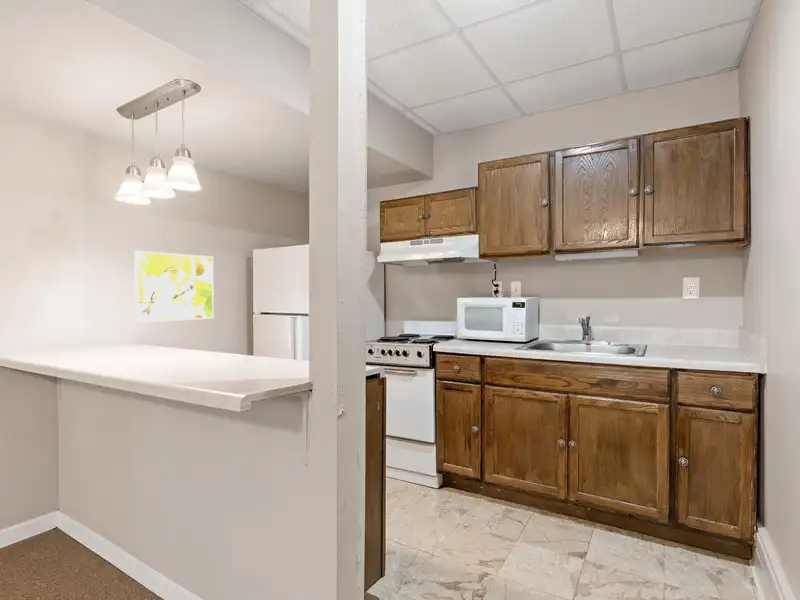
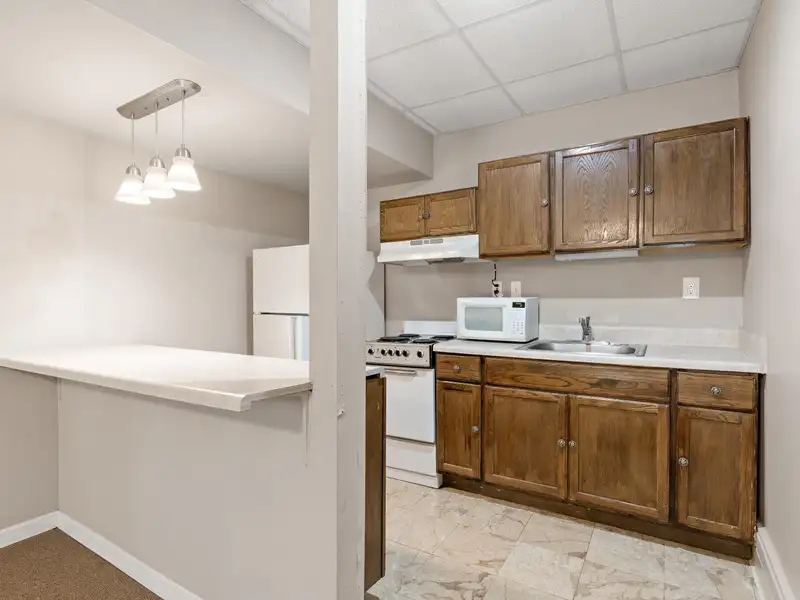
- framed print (177, 287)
